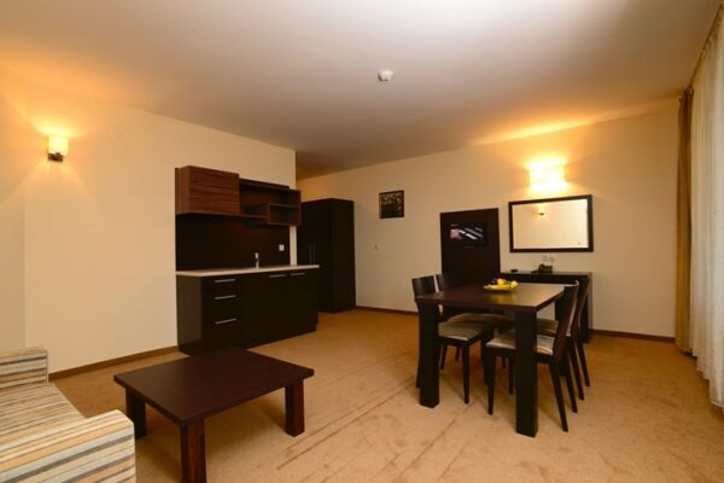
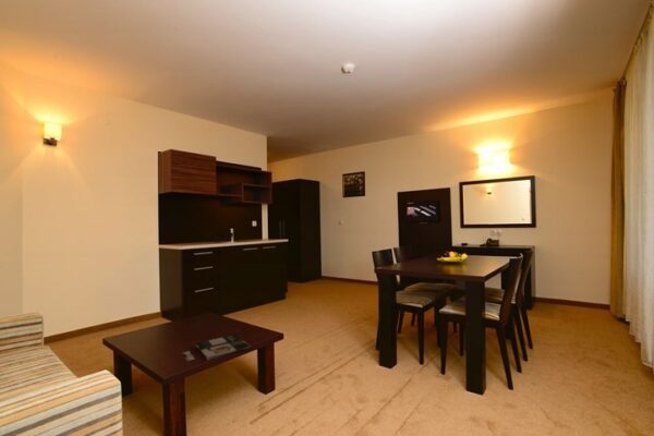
+ magazine (215, 348)
